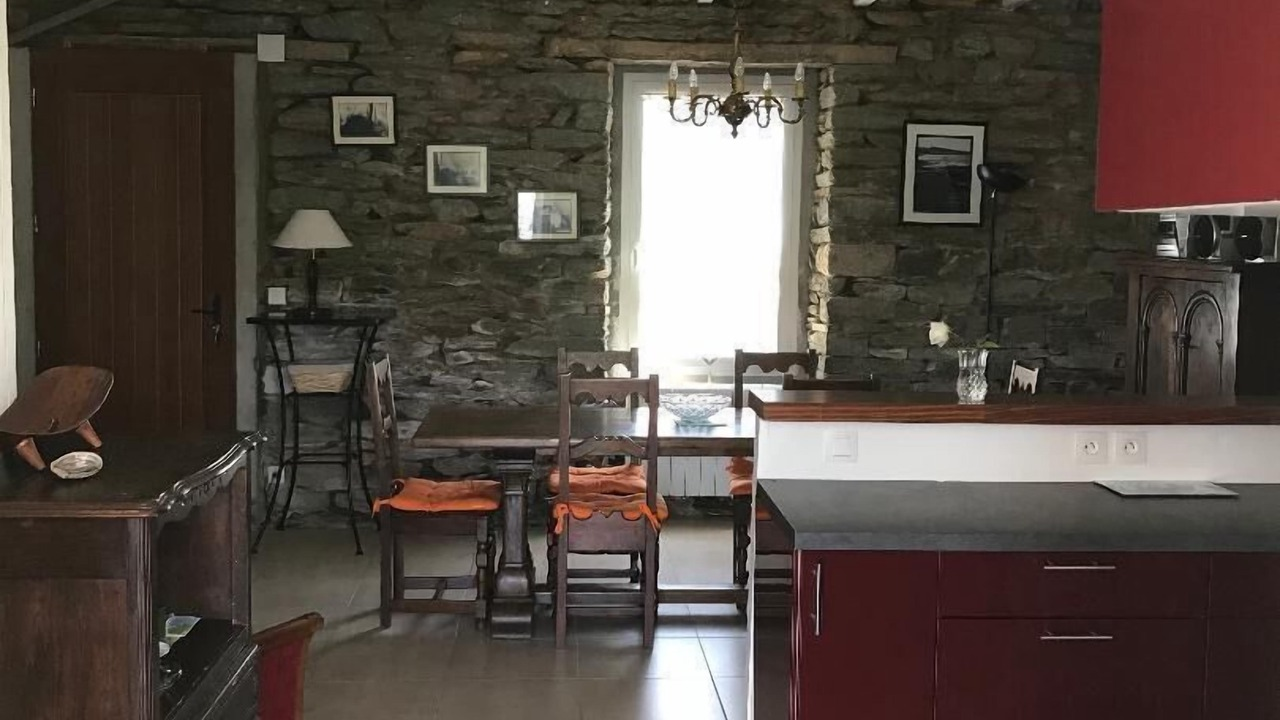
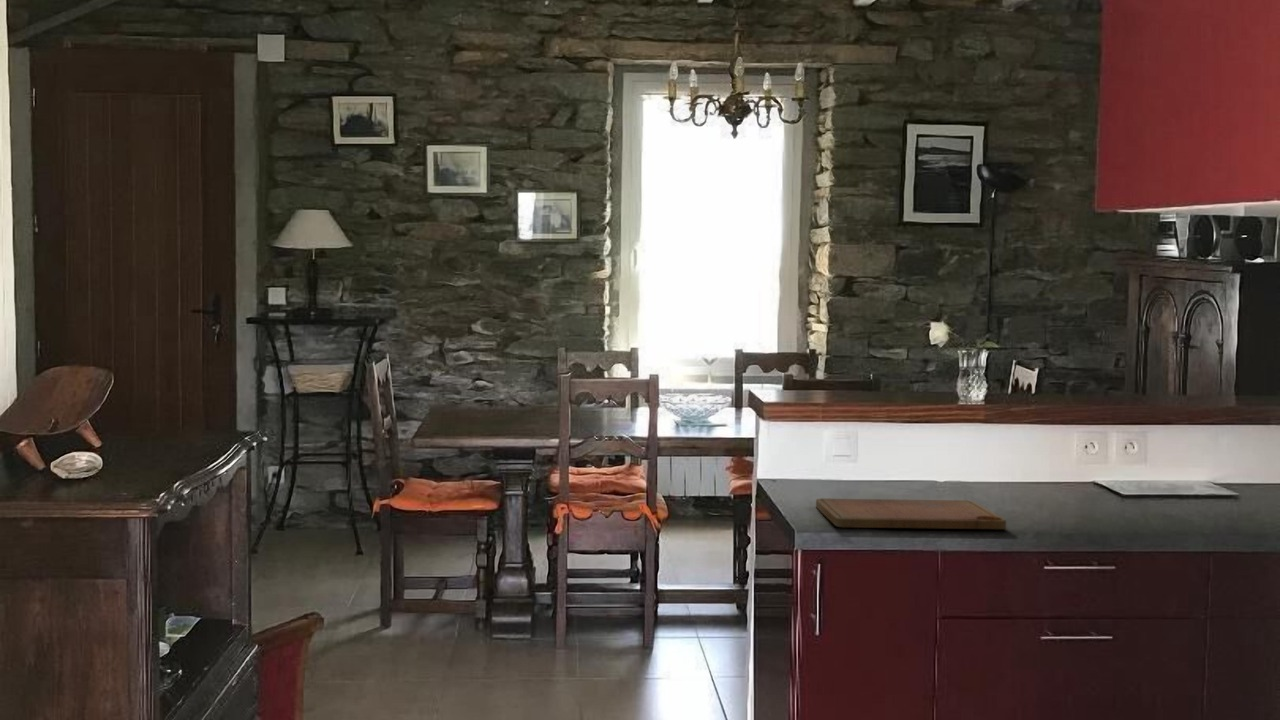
+ cutting board (907, 513)
